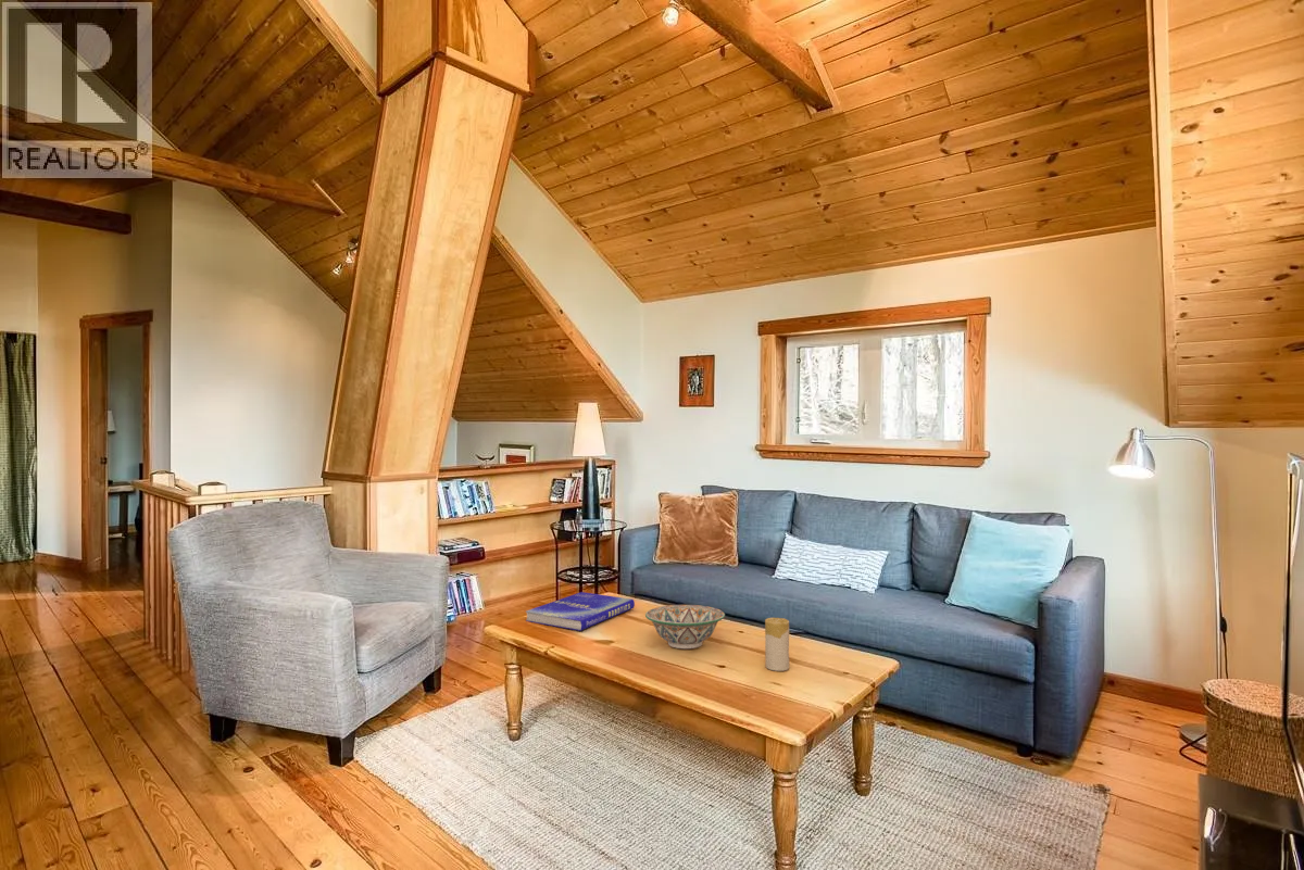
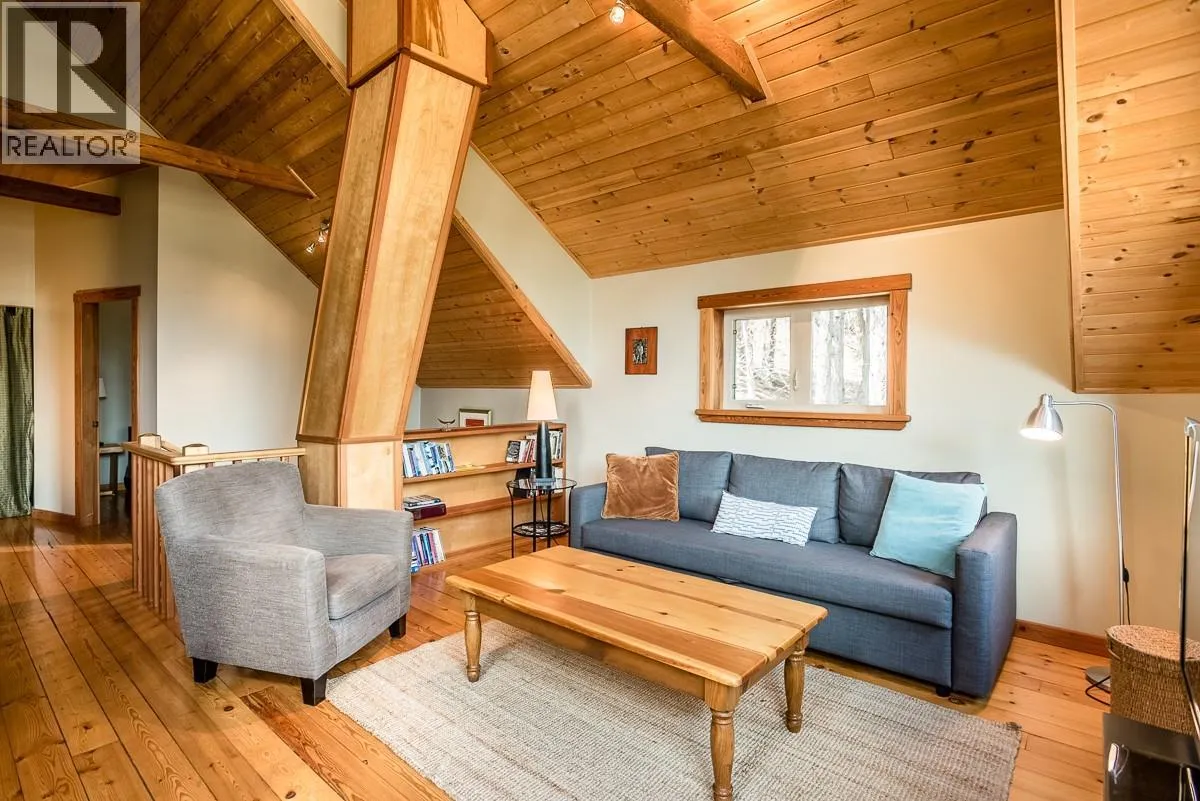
- book (581, 609)
- decorative bowl (685, 628)
- candle (777, 643)
